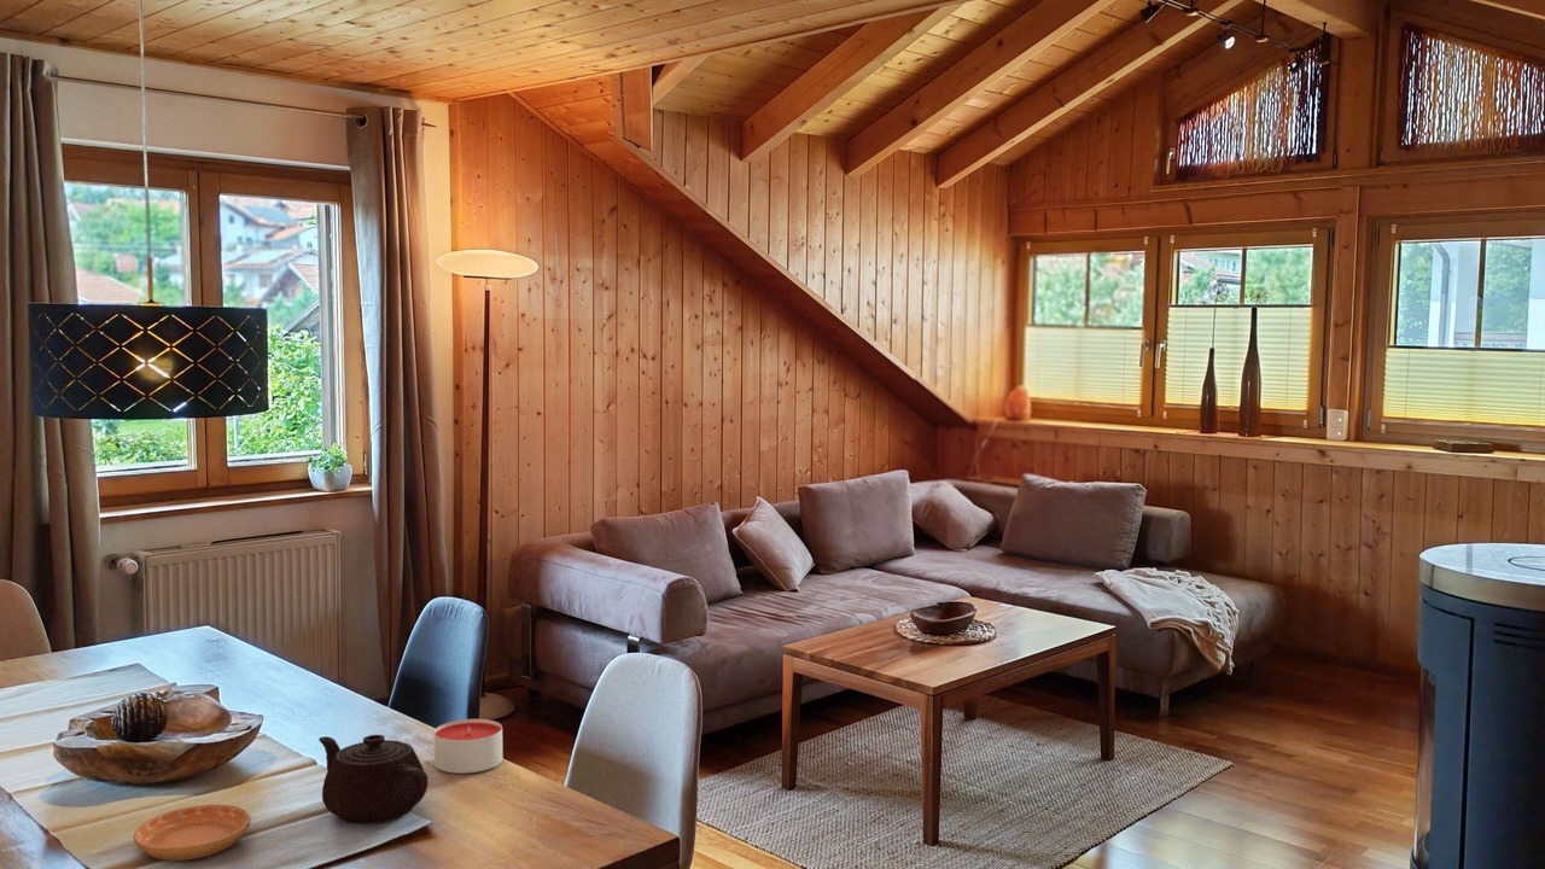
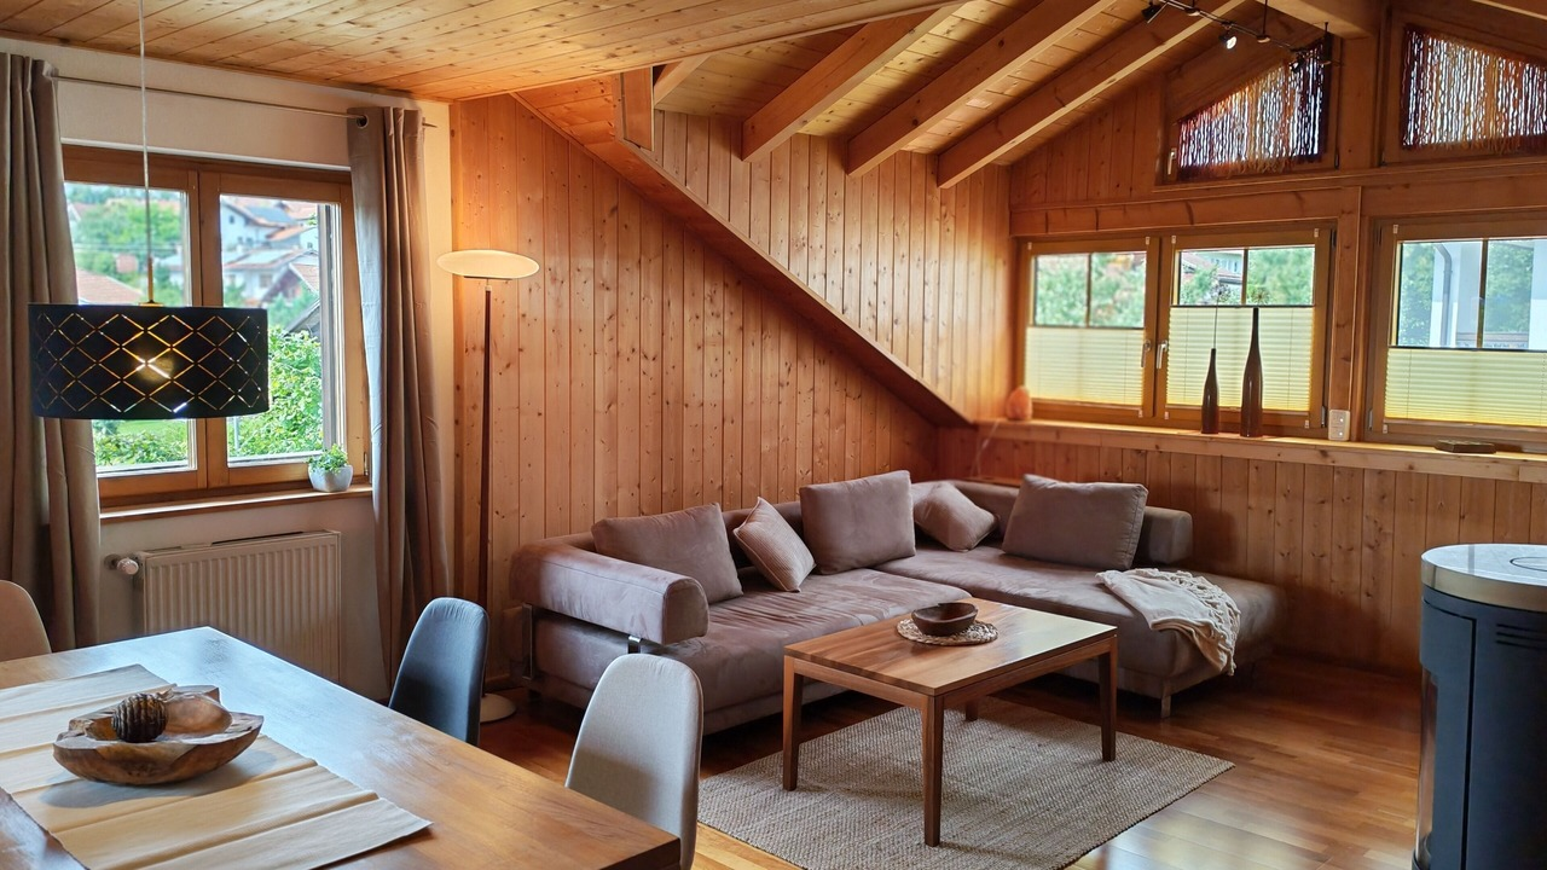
- teapot (371, 772)
- candle (468, 743)
- saucer (193, 833)
